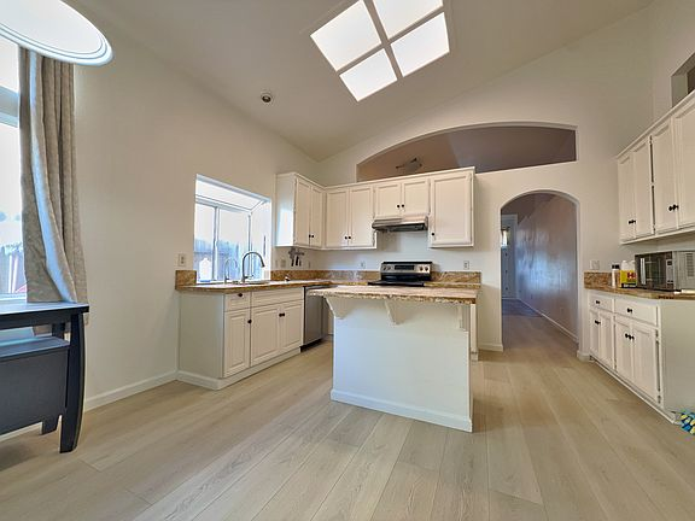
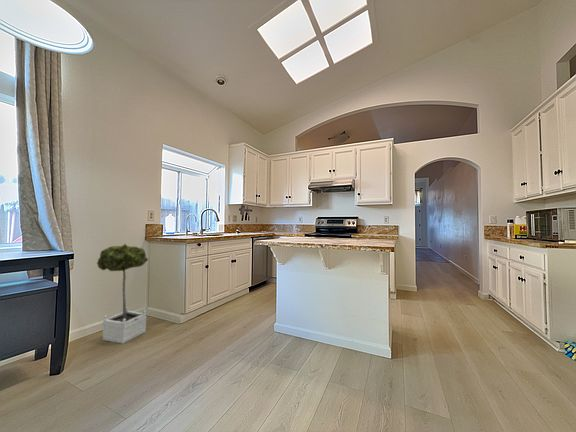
+ potted tree (123, 290)
